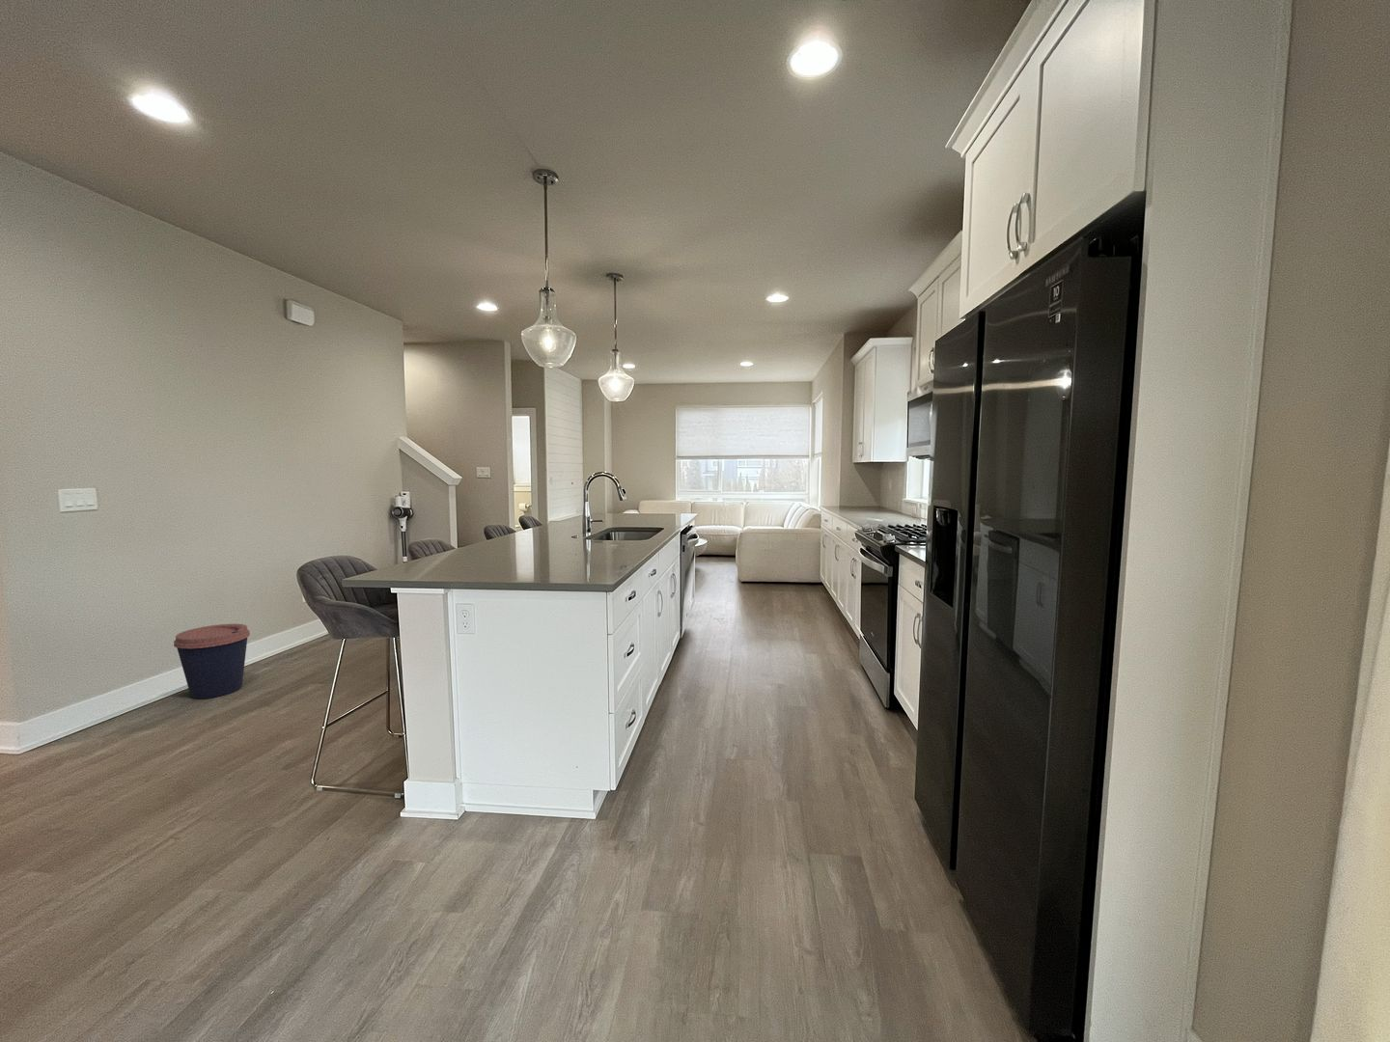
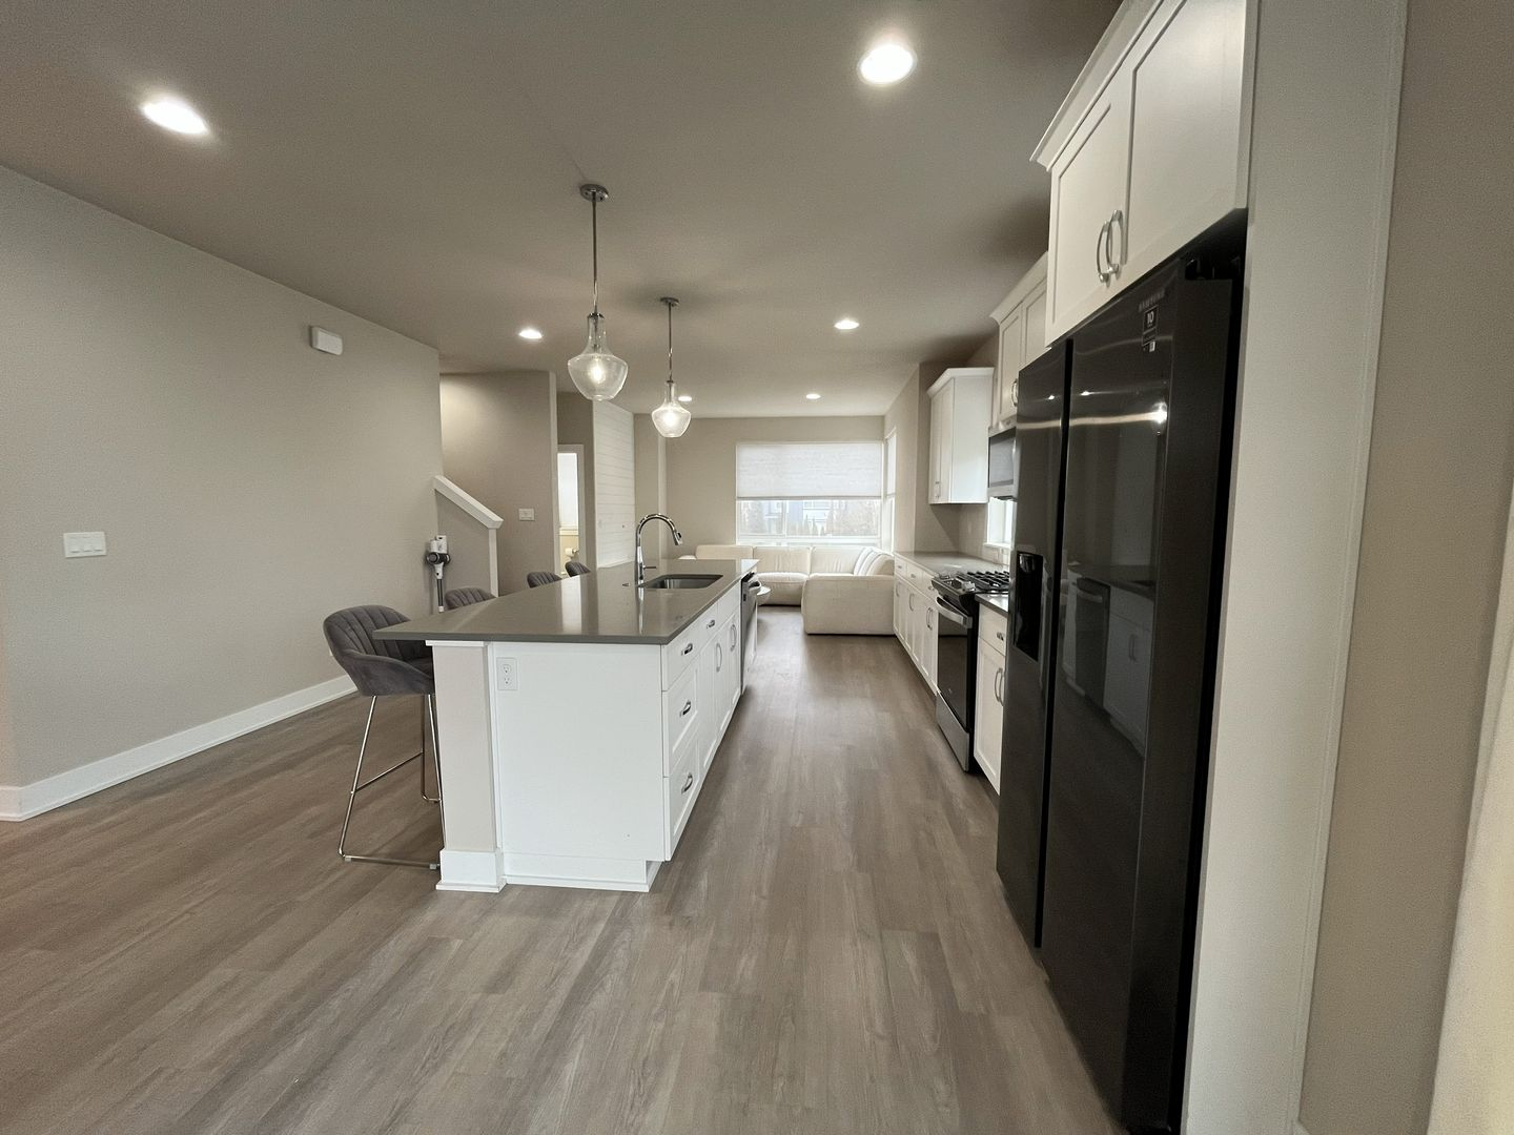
- coffee cup (215, 661)
